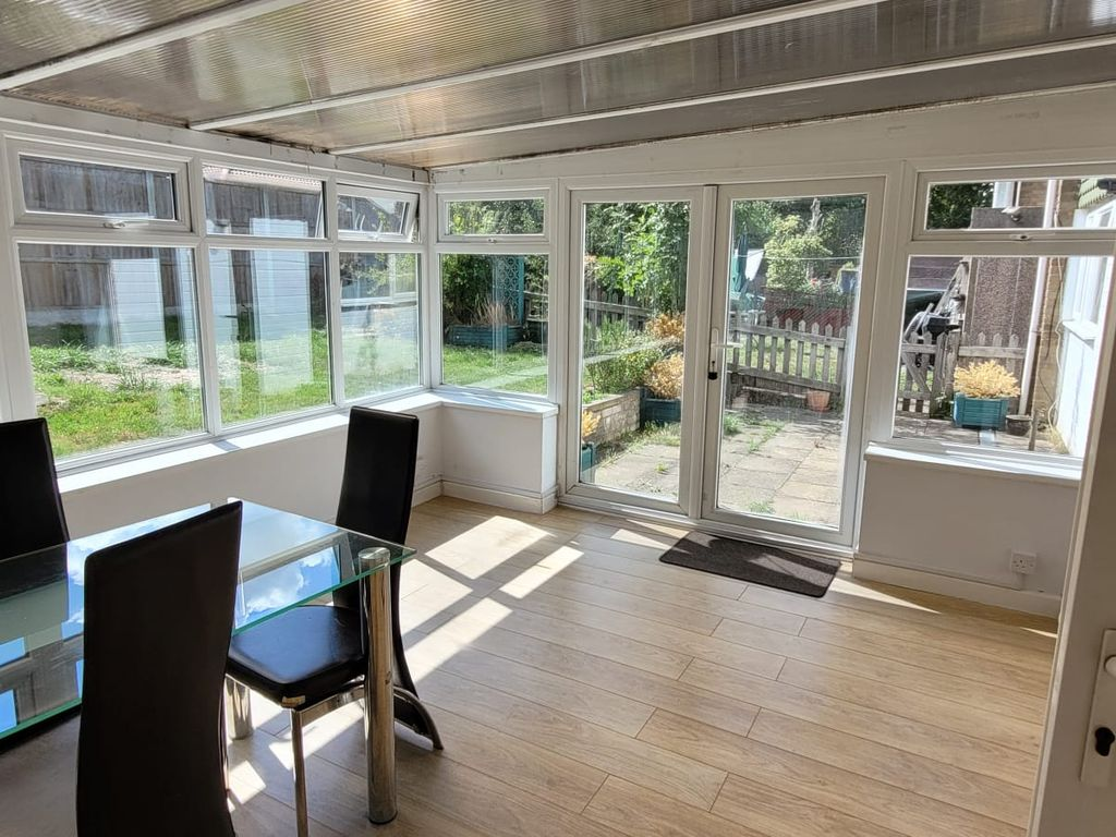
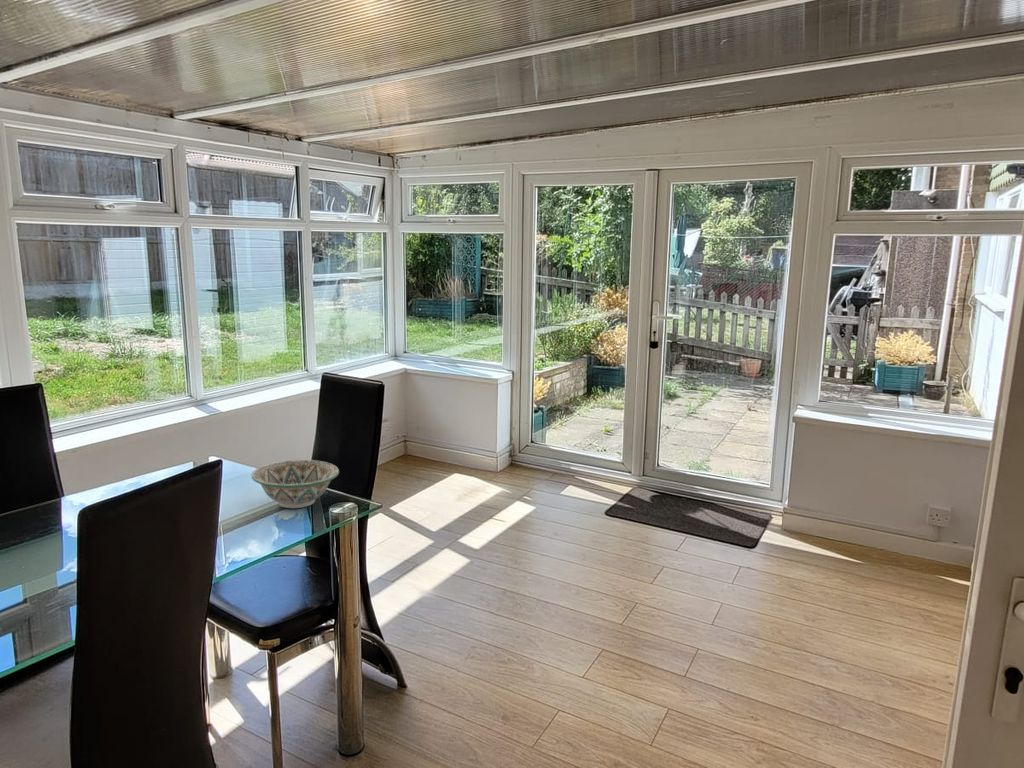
+ decorative bowl (296, 486)
